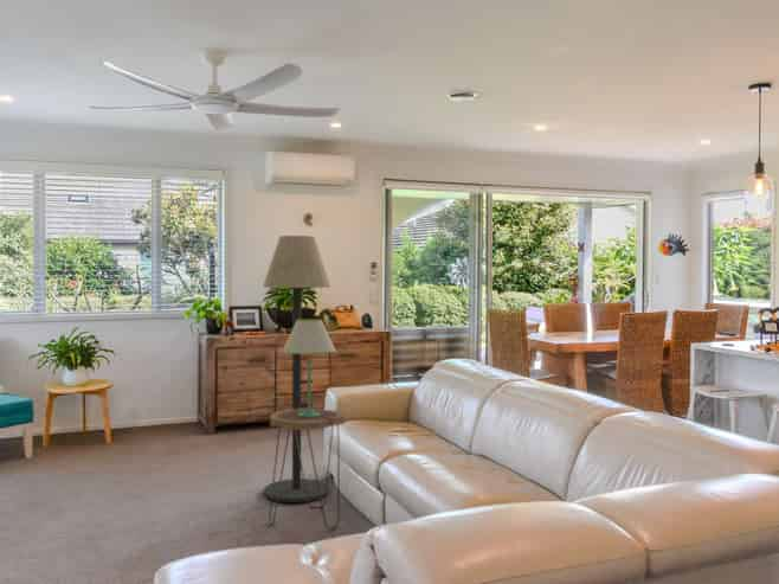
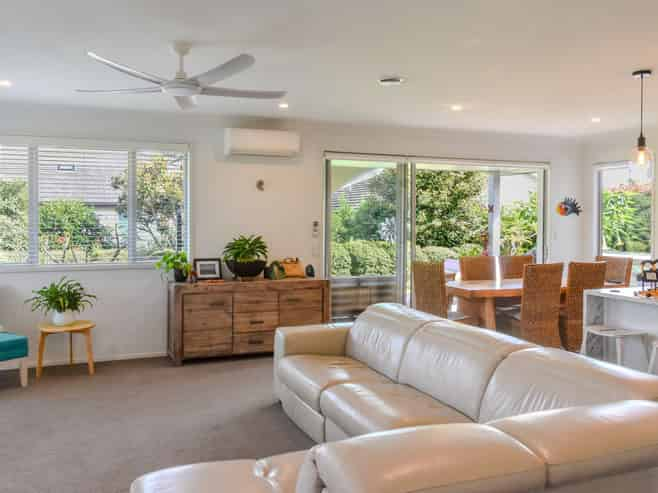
- floor lamp (296, 364)
- side table (302, 467)
- table lamp (309, 366)
